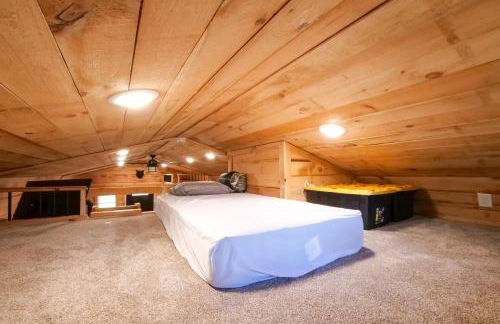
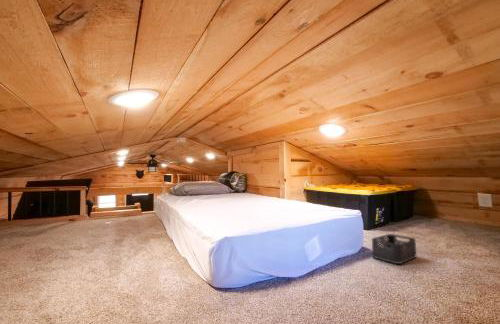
+ storage bin (394, 247)
